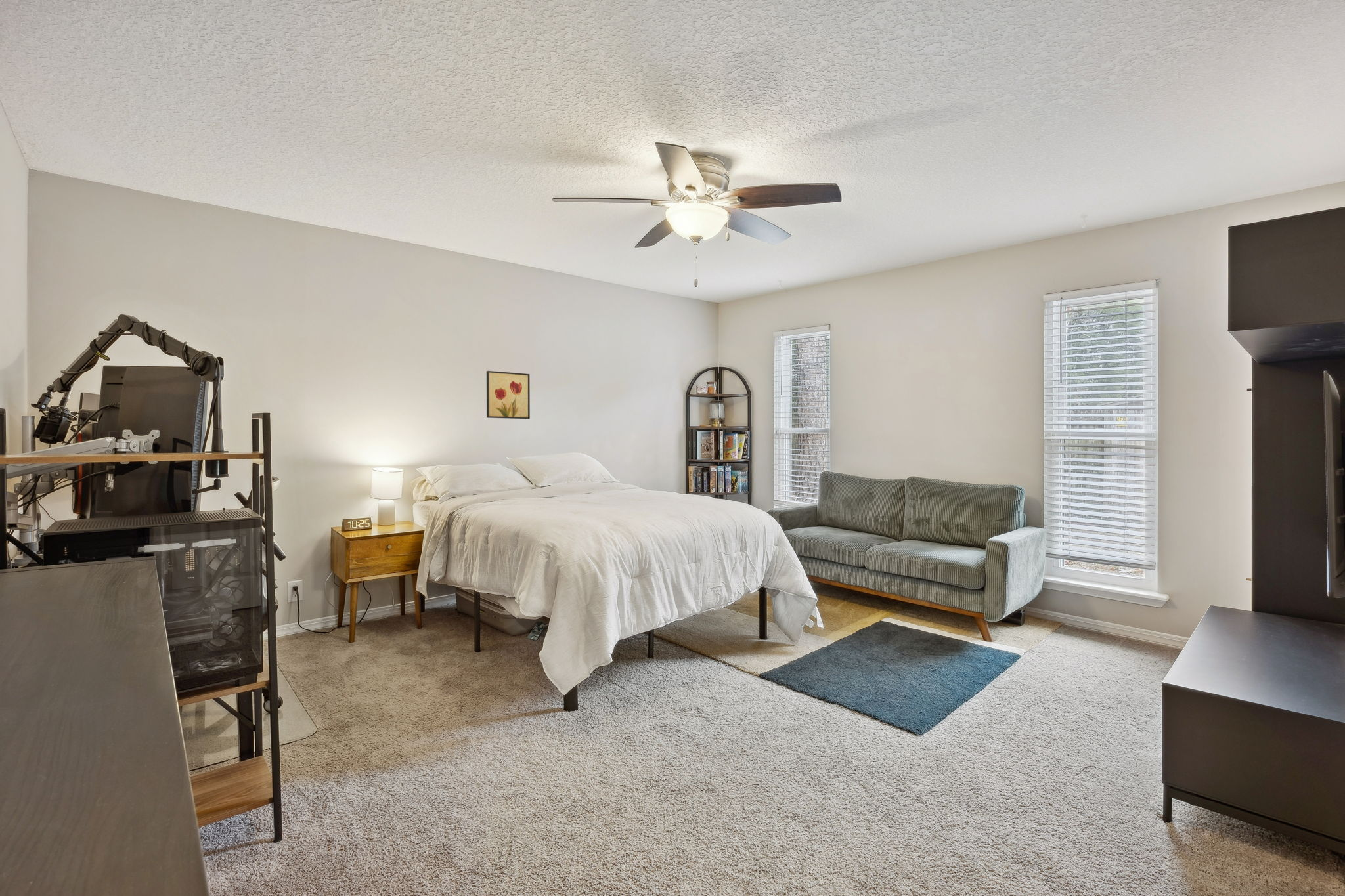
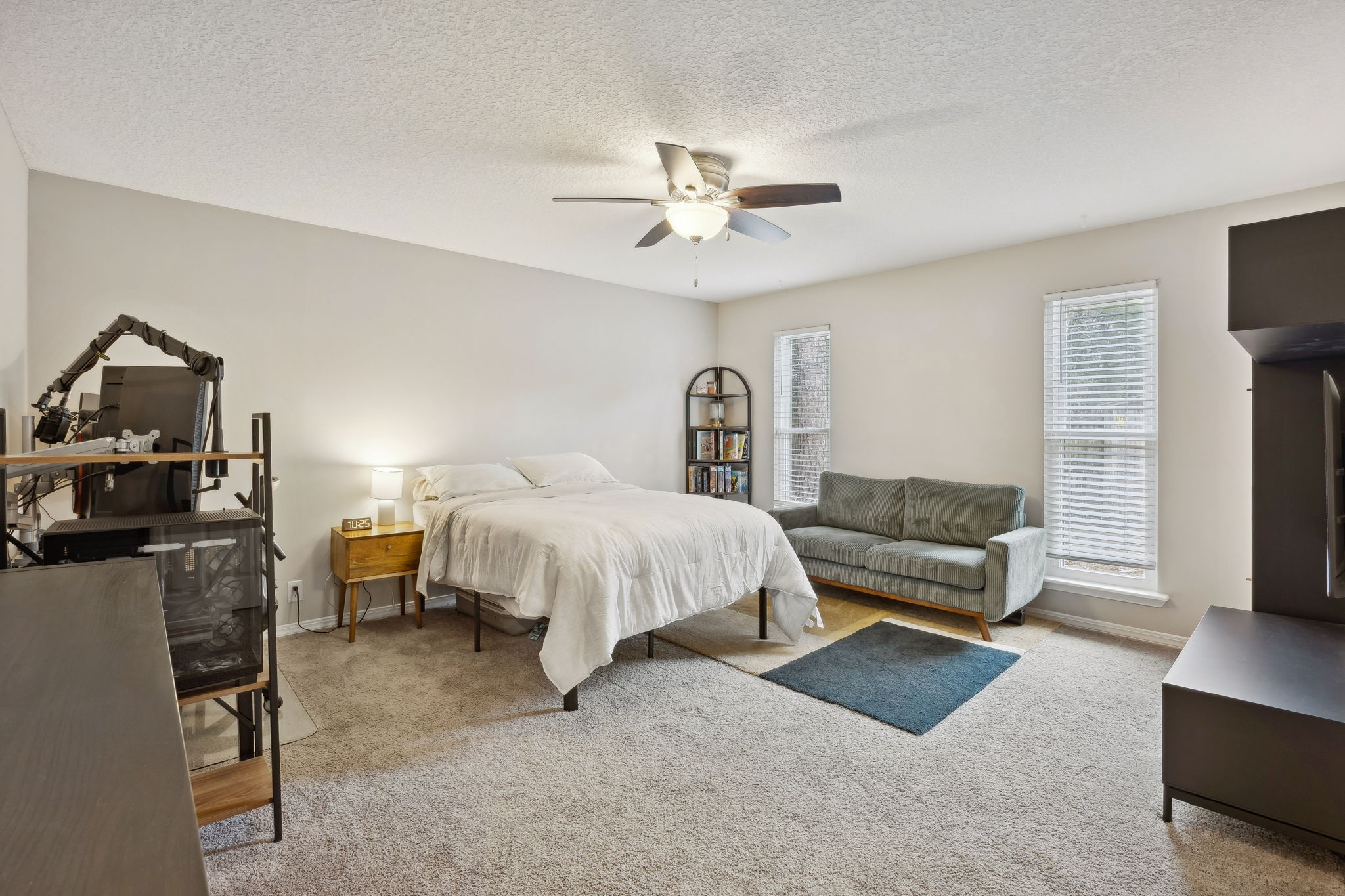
- wall art (508, 395)
